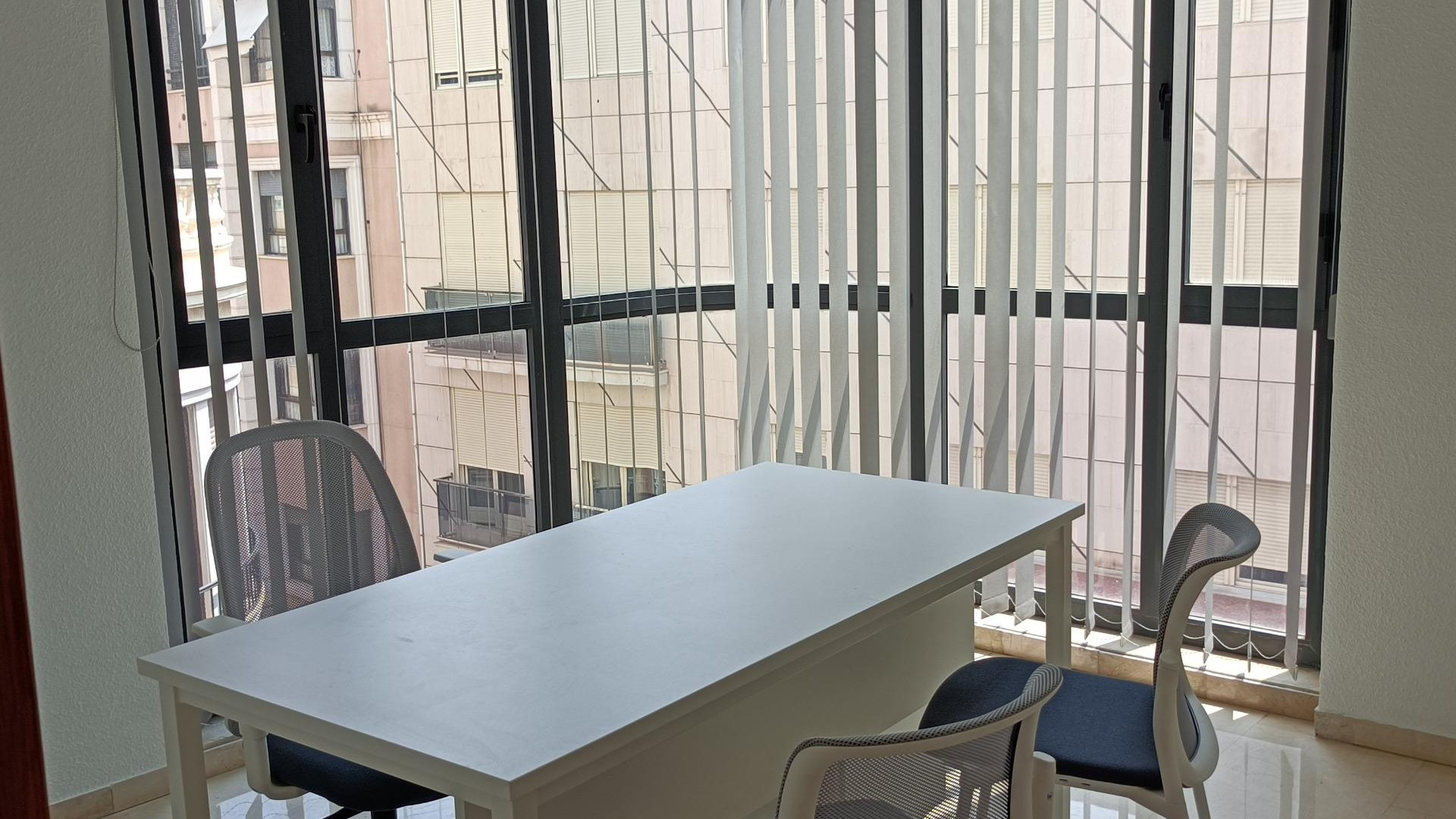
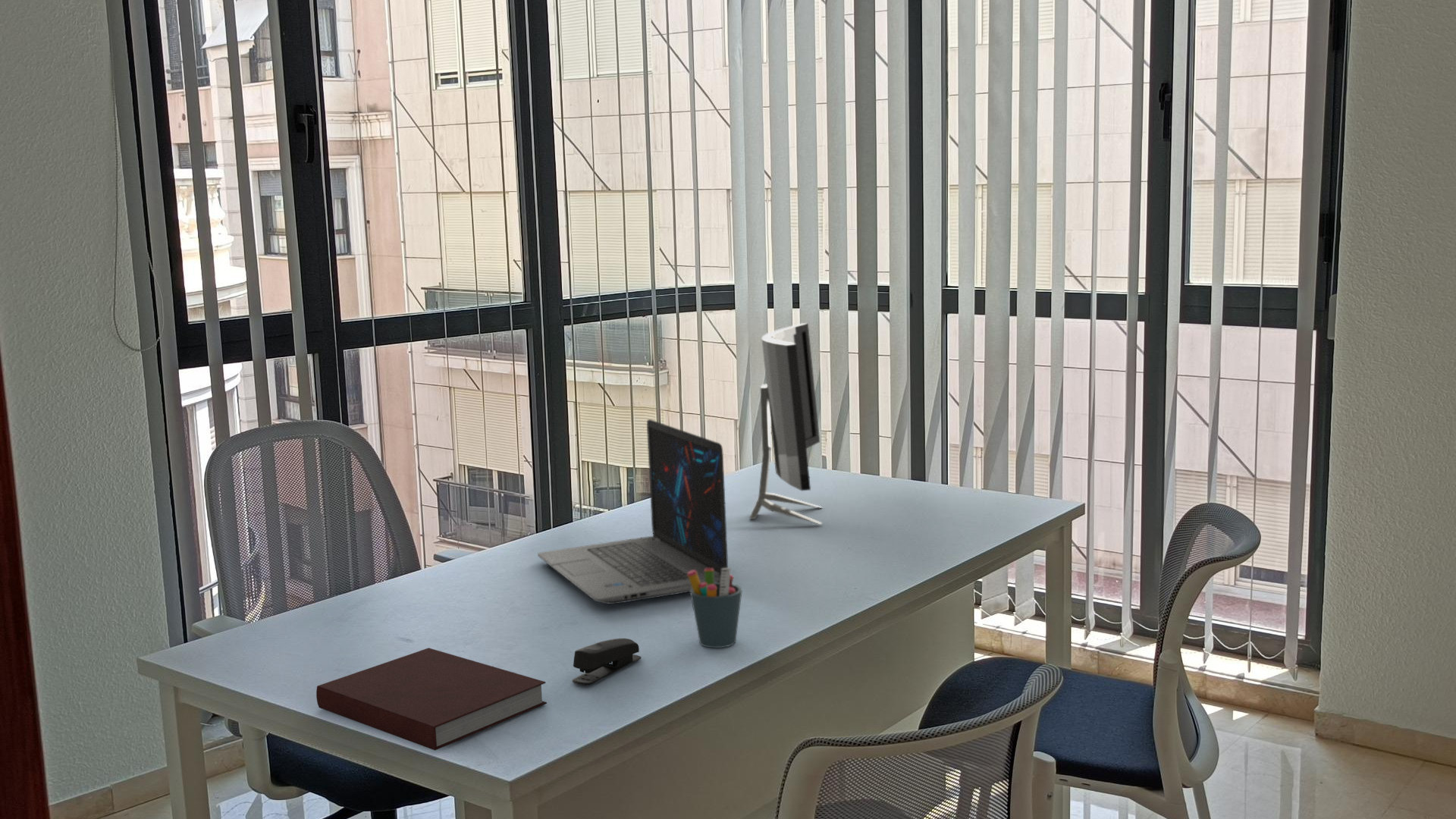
+ monitor (784, 424)
+ notebook (431, 695)
+ laptop (651, 506)
+ stapler (607, 654)
+ pen holder (715, 601)
